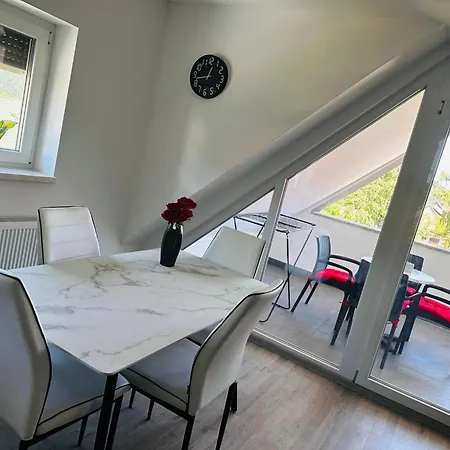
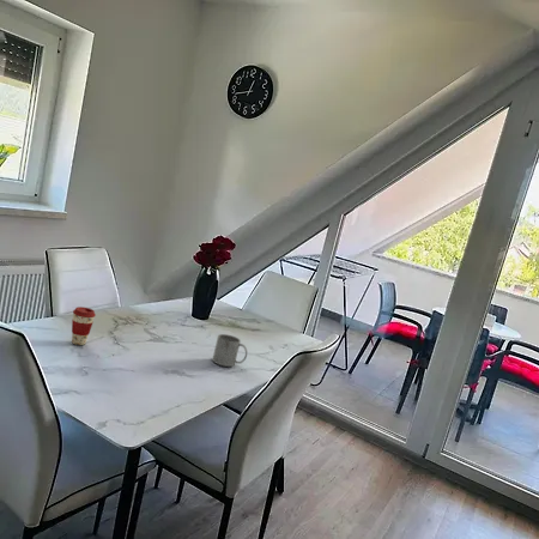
+ mug (230, 351)
+ coffee cup (81, 326)
